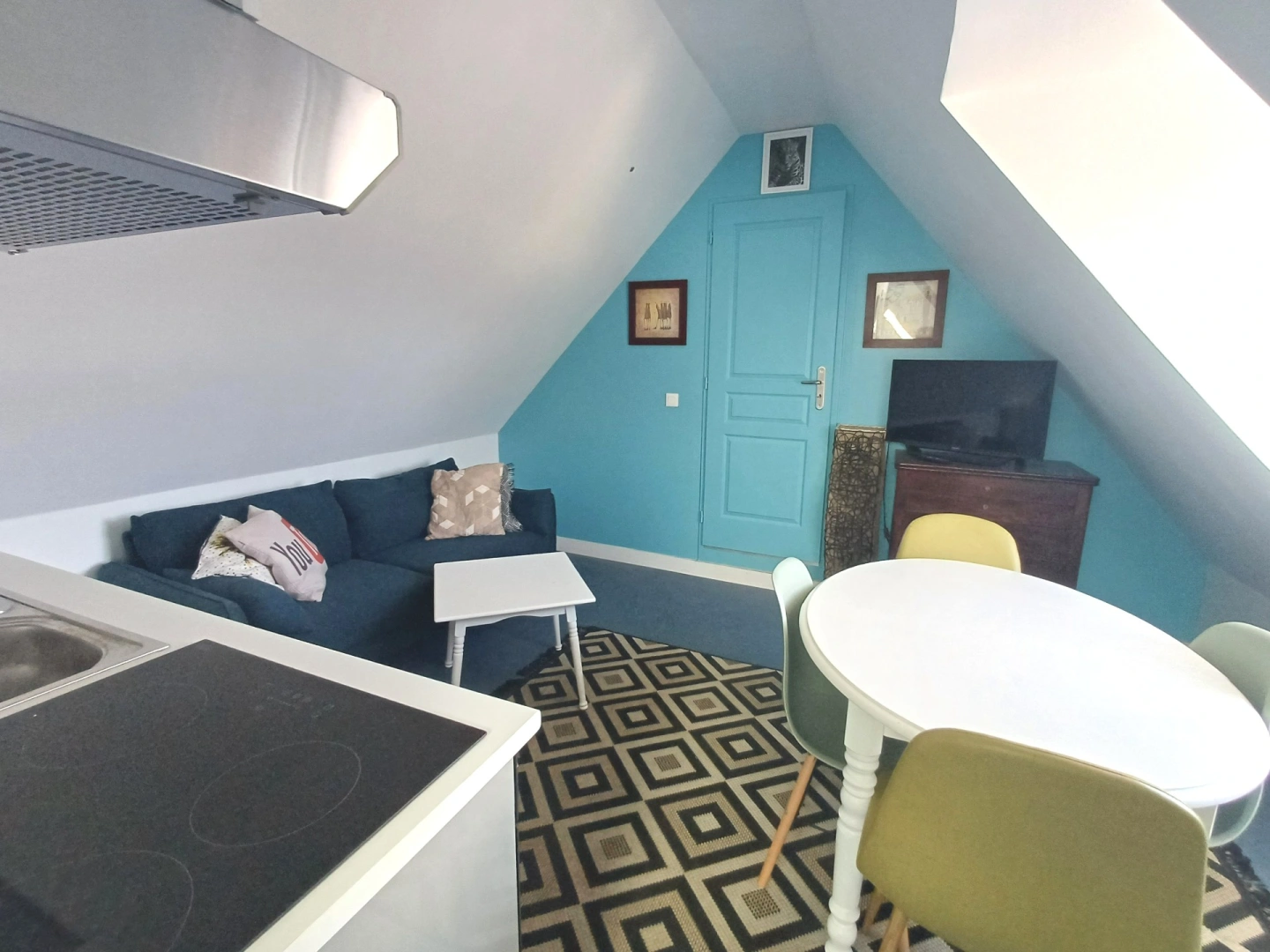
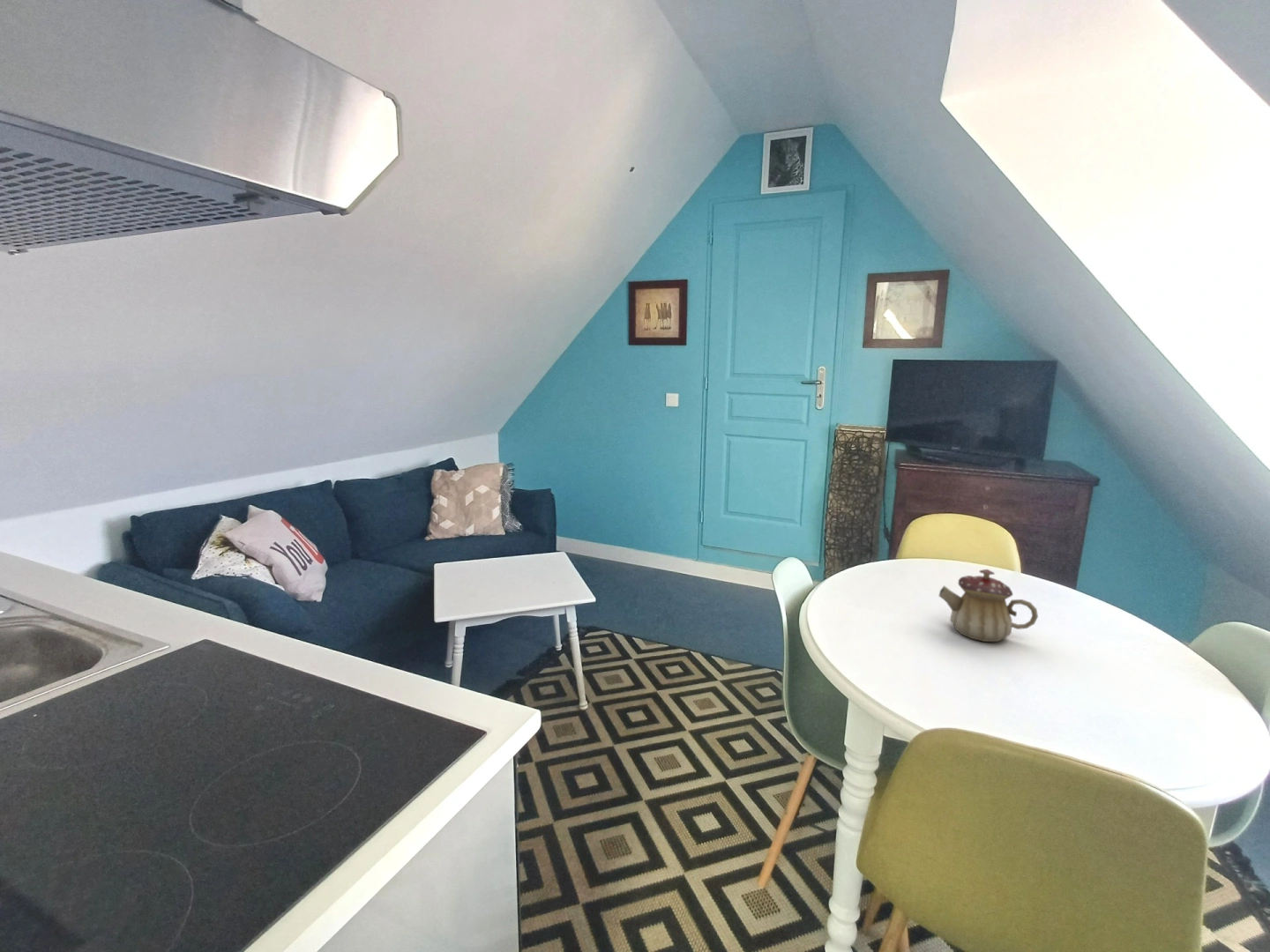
+ teapot (987, 601)
